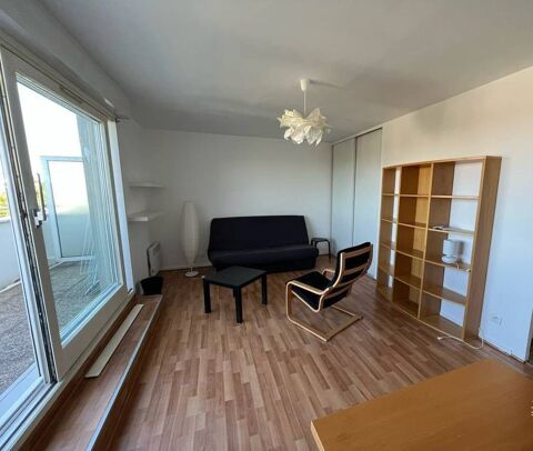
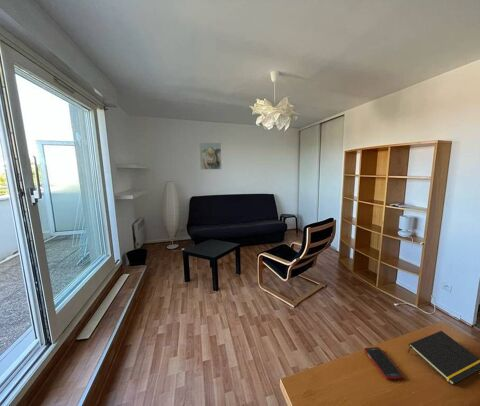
+ cell phone (382, 362)
+ notepad (446, 354)
+ wall art (210, 156)
